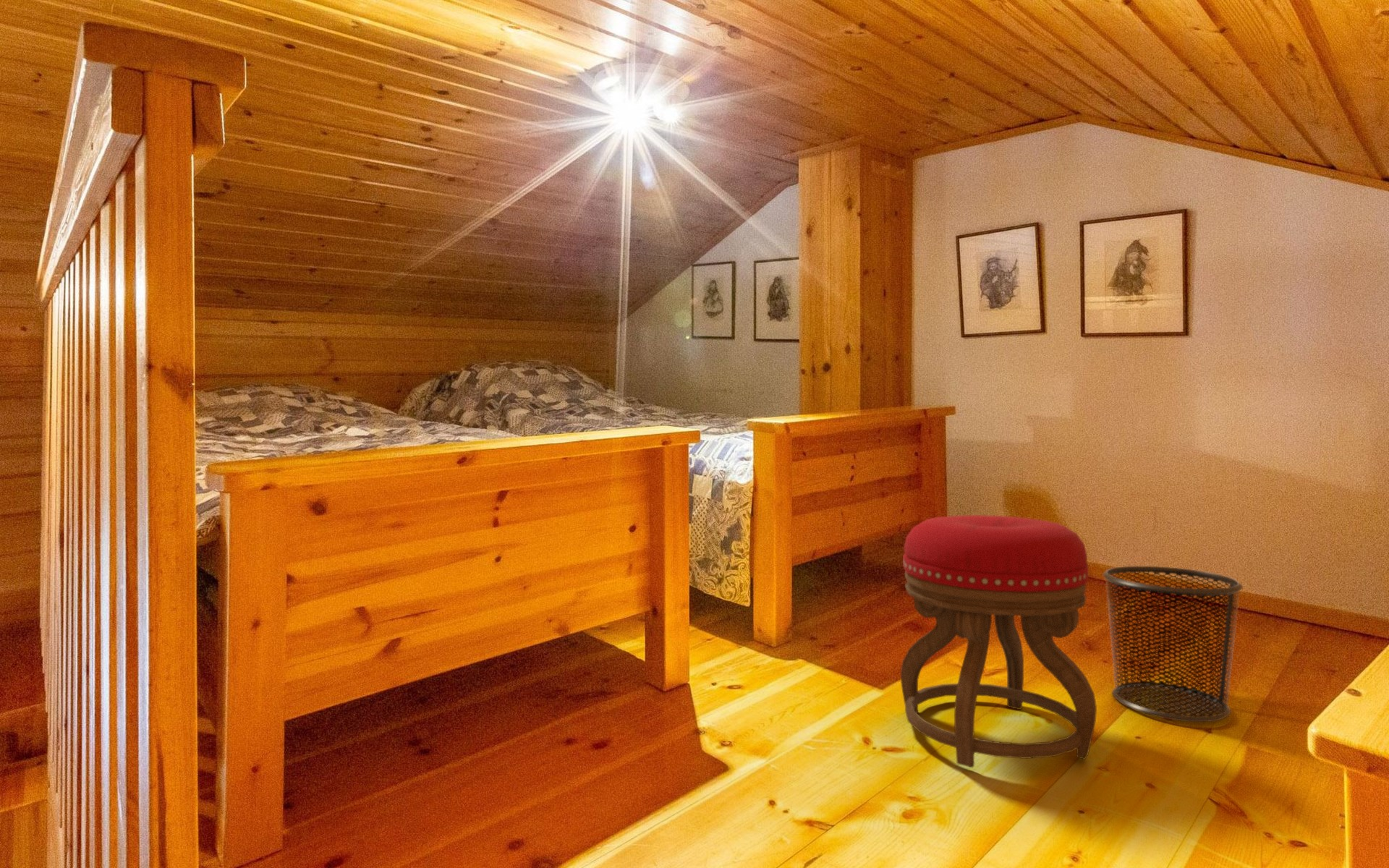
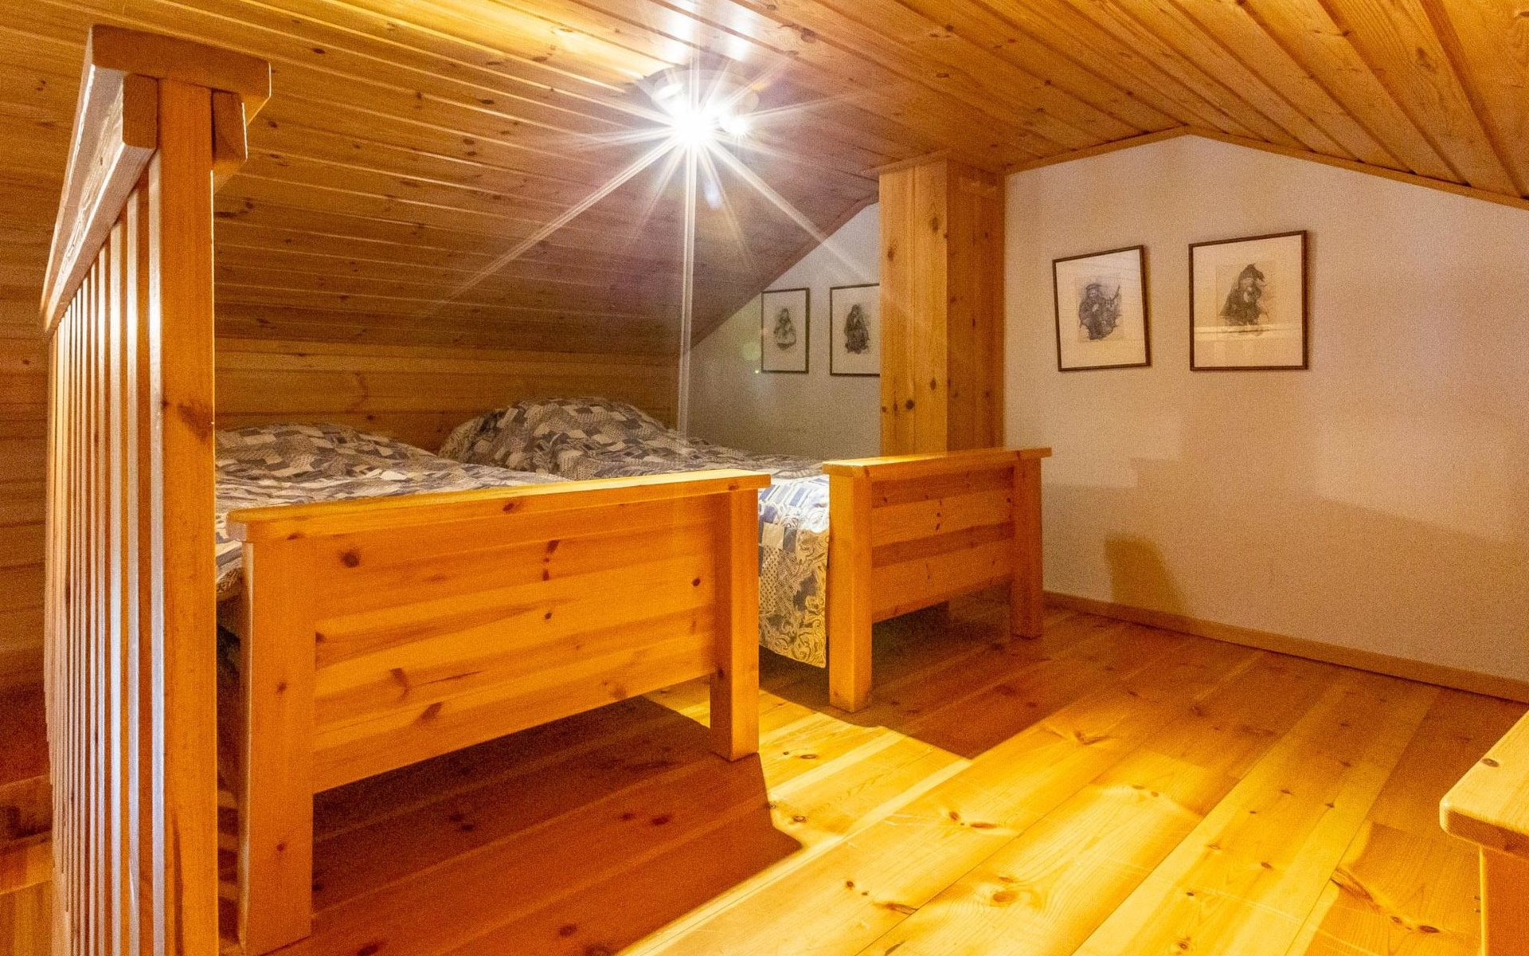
- waste bin (1169, 639)
- stool (990, 627)
